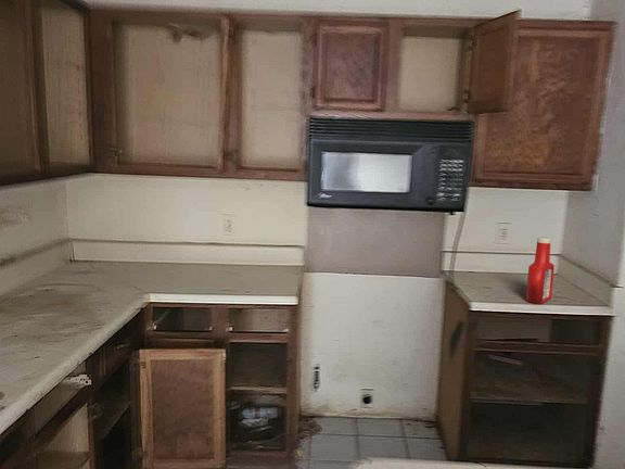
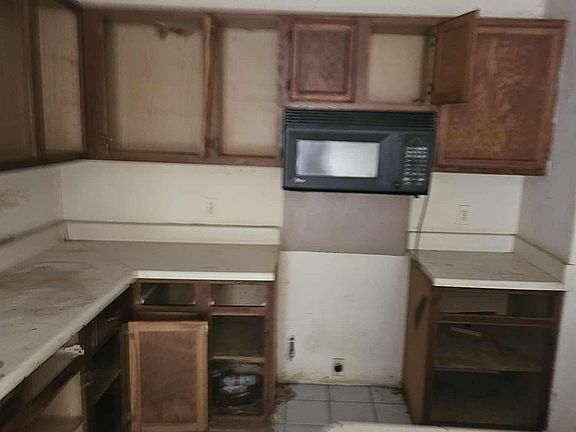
- soap bottle (541, 268)
